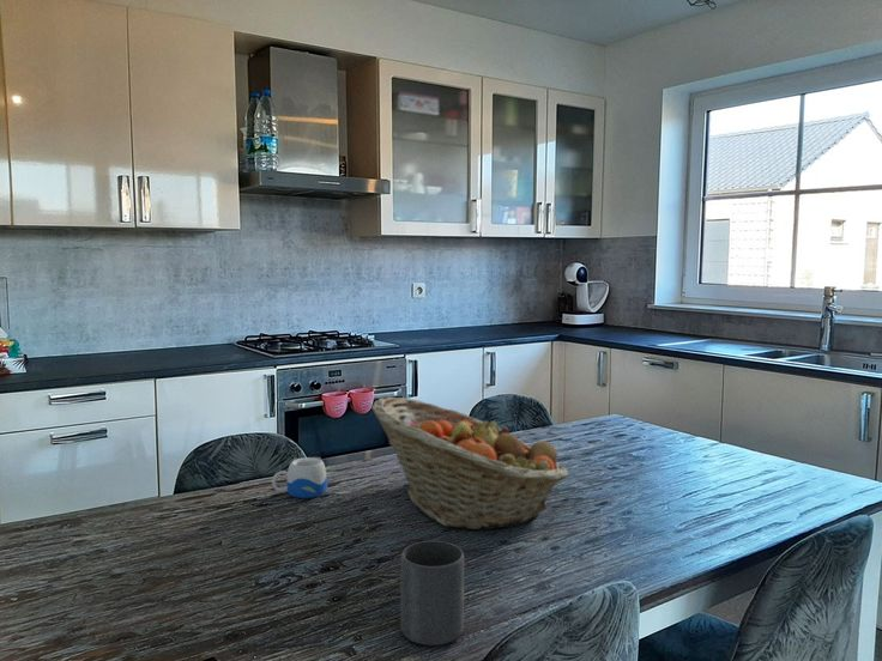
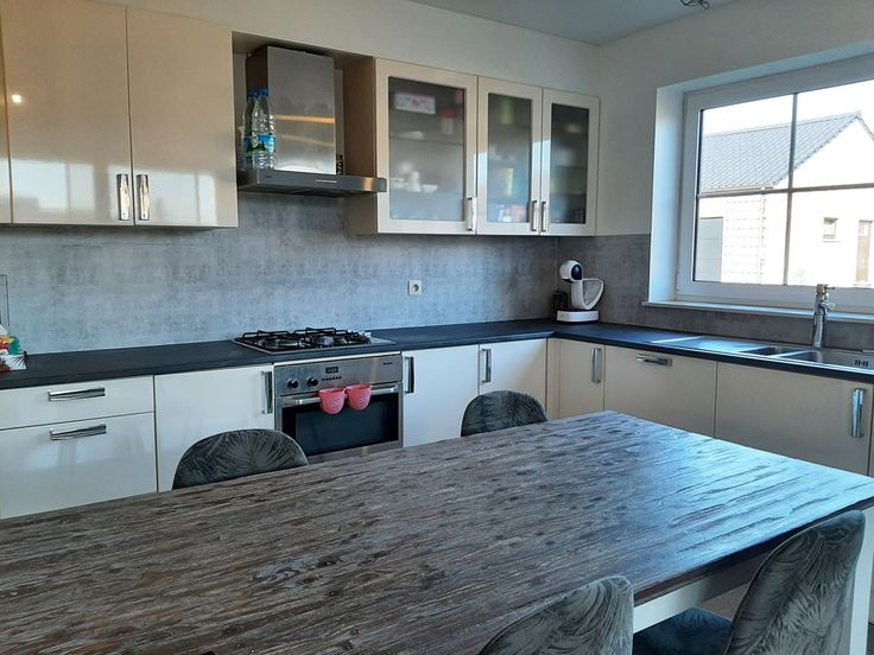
- fruit basket (465, 451)
- mug (300, 475)
- mug (428, 586)
